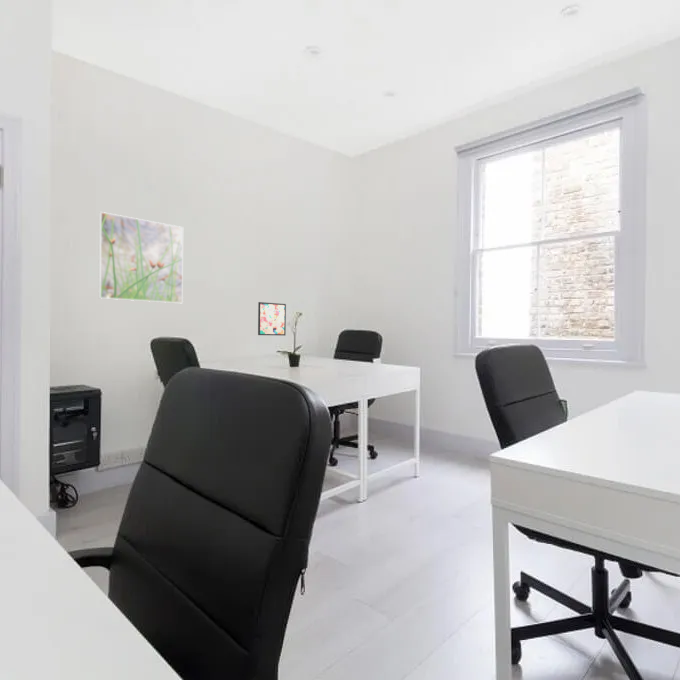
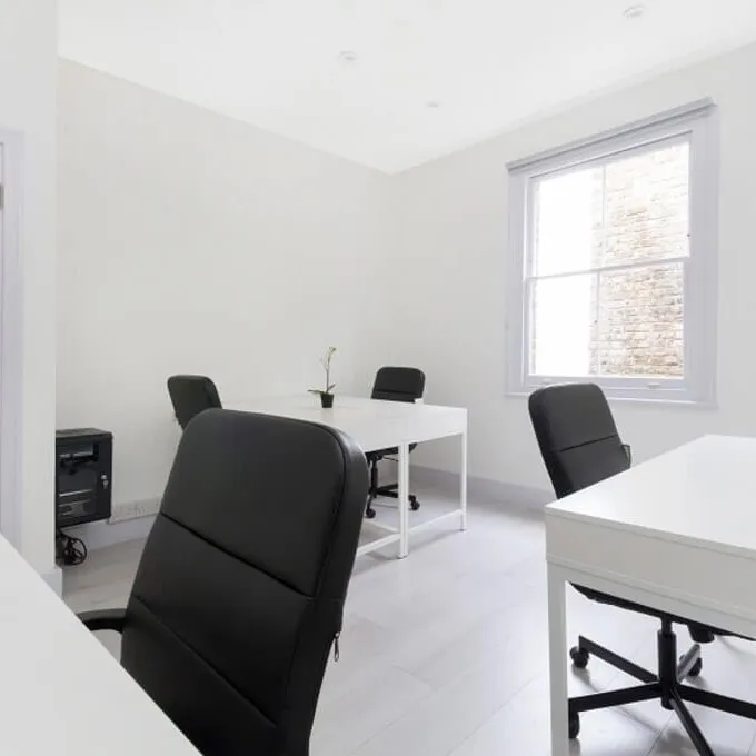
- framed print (143, 260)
- wall art (272, 319)
